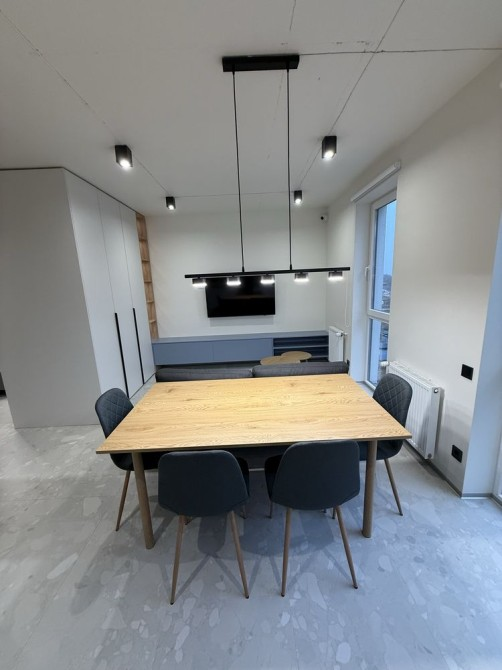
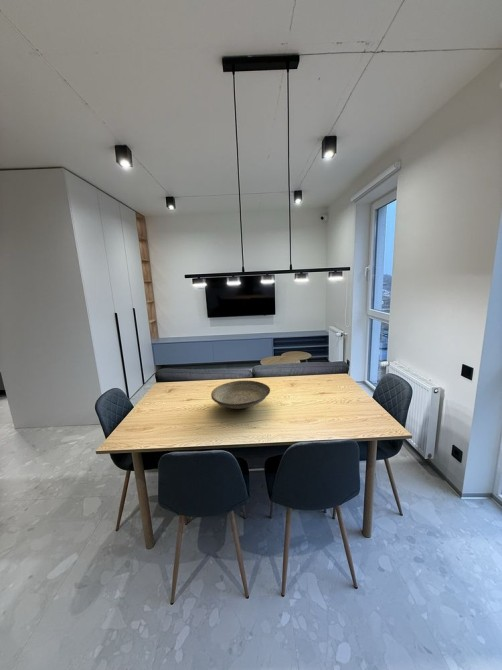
+ decorative bowl (241, 397)
